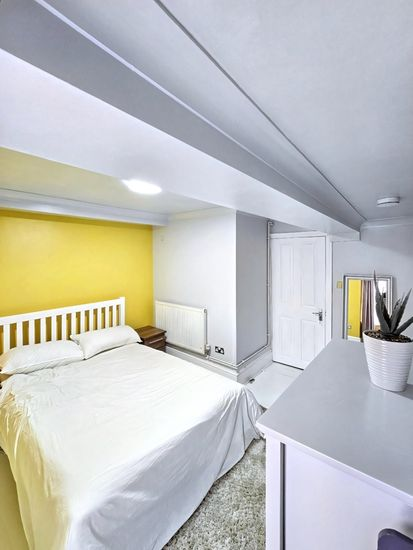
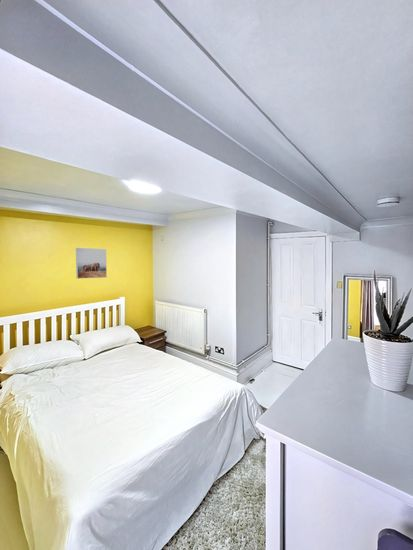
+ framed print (91, 263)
